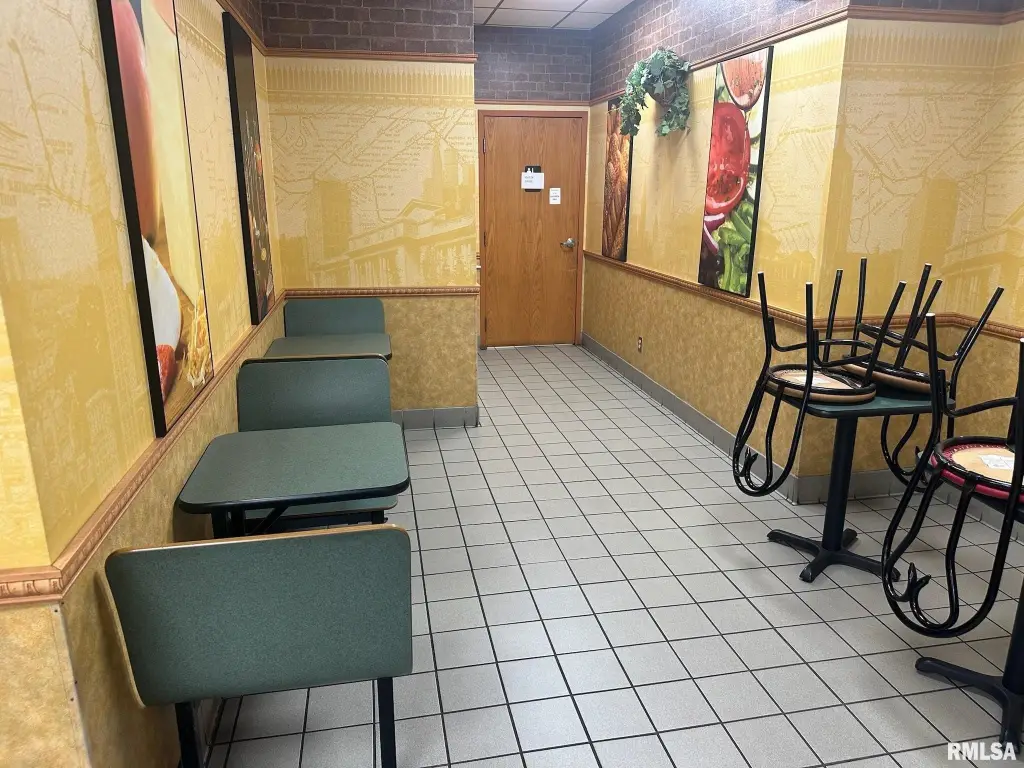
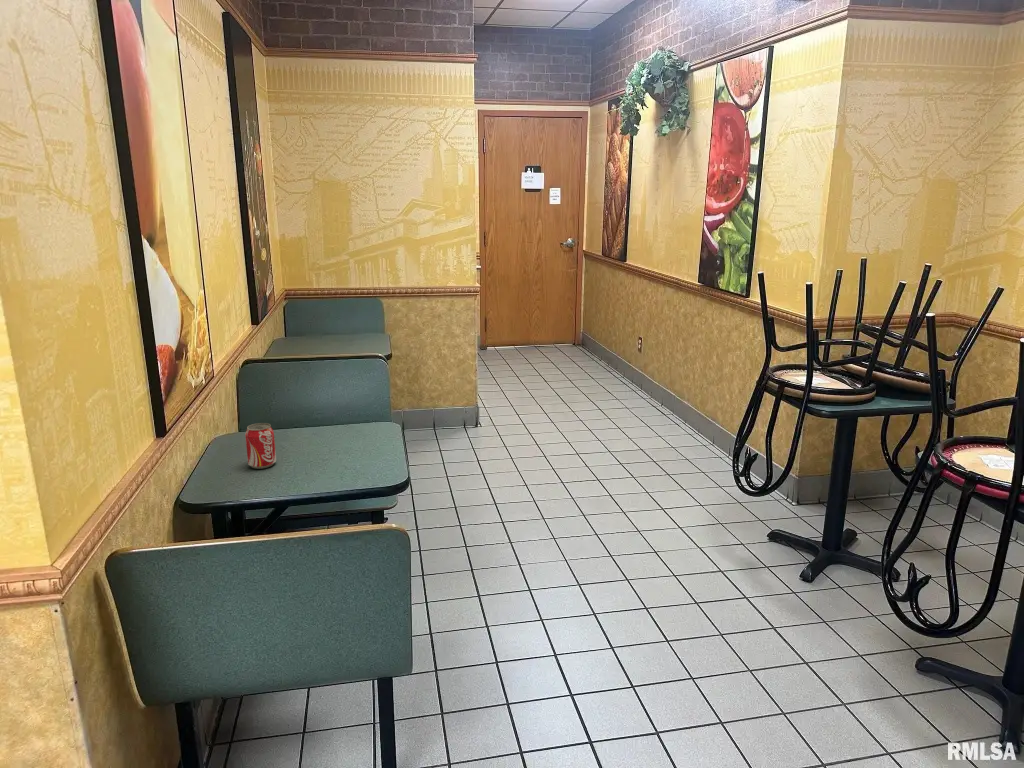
+ beverage can (260, 445)
